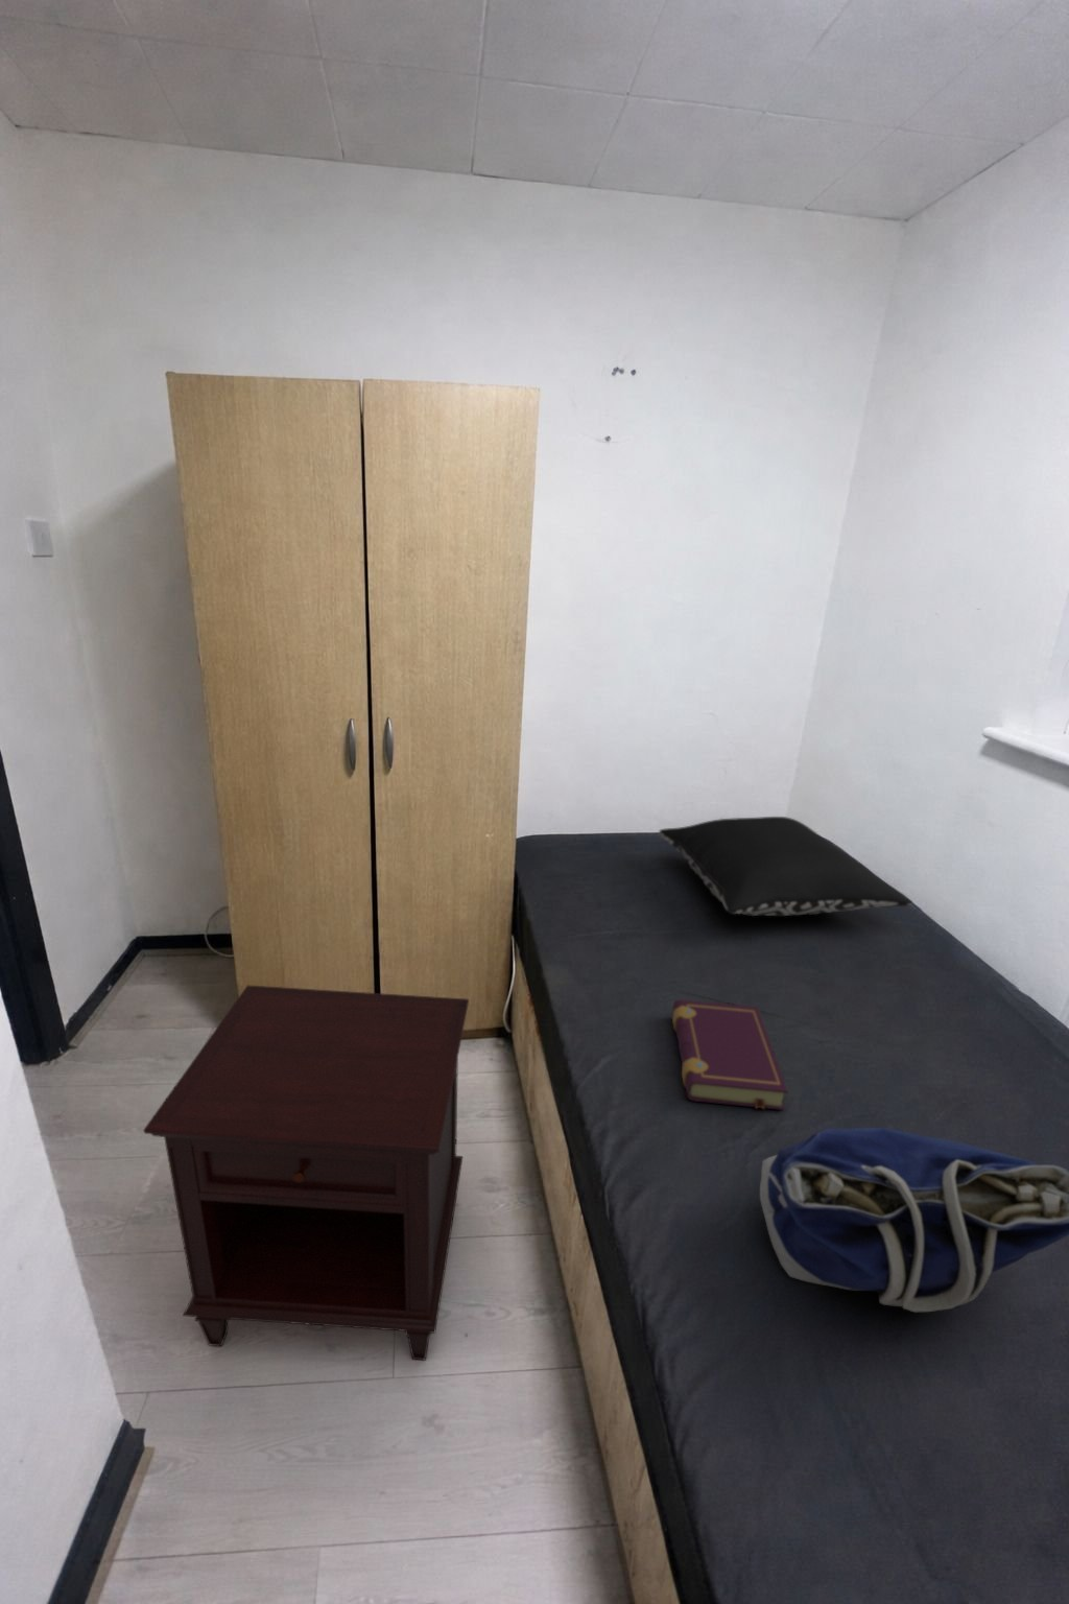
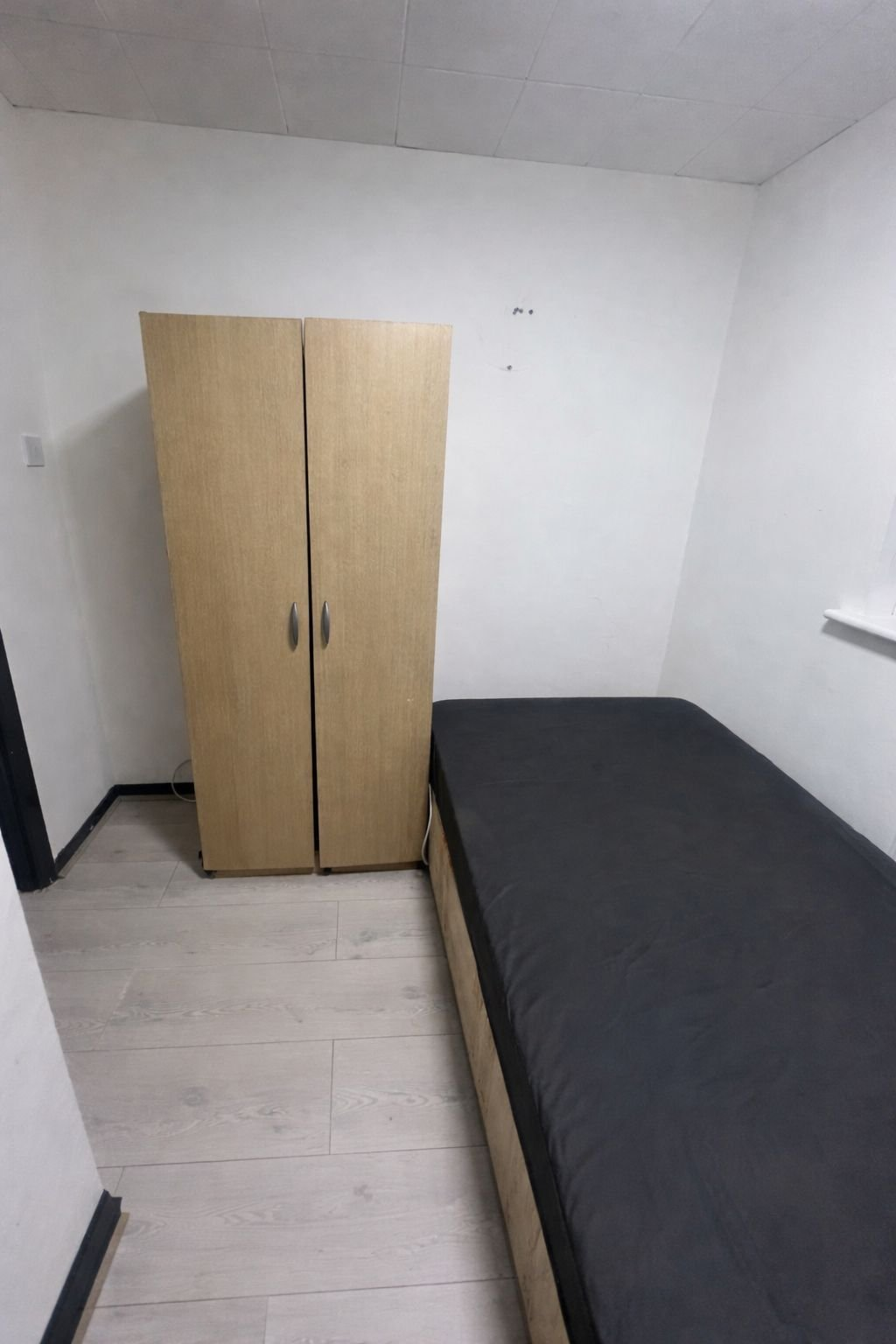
- nightstand (336, 1167)
- book (723, 1050)
- pillow (773, 863)
- tote bag (891, 1203)
